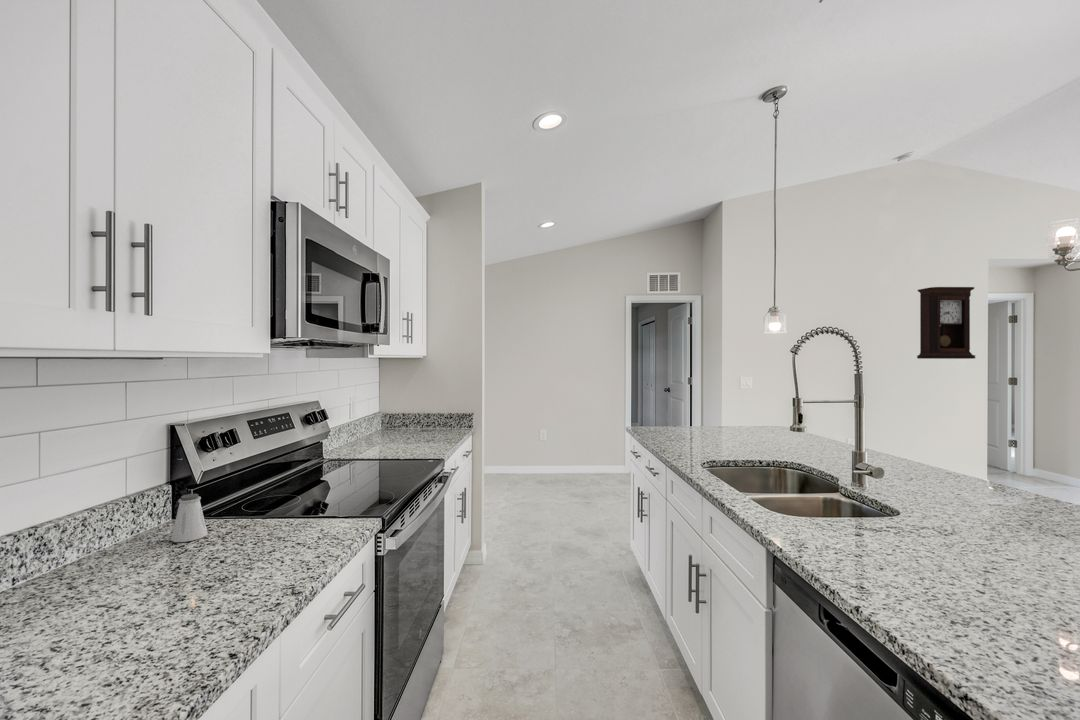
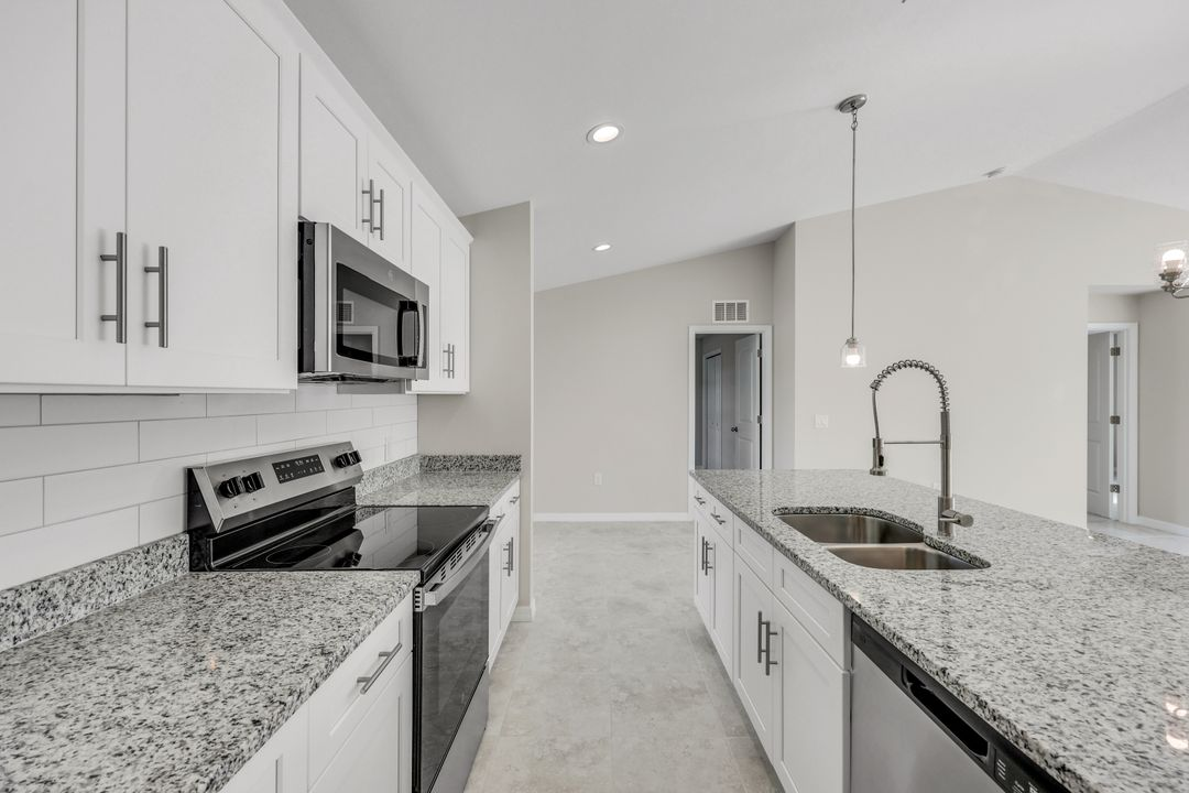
- pendulum clock (947, 323)
- saltshaker (189, 516)
